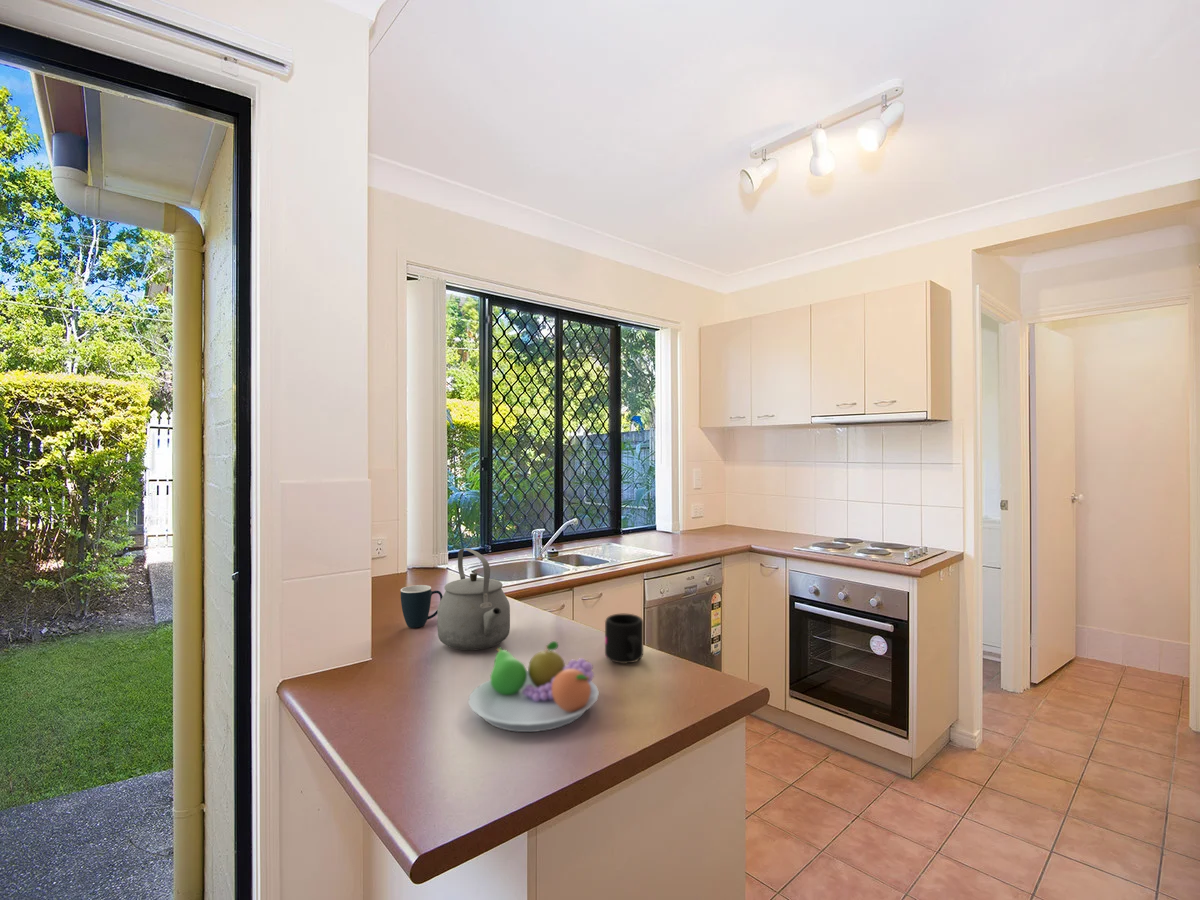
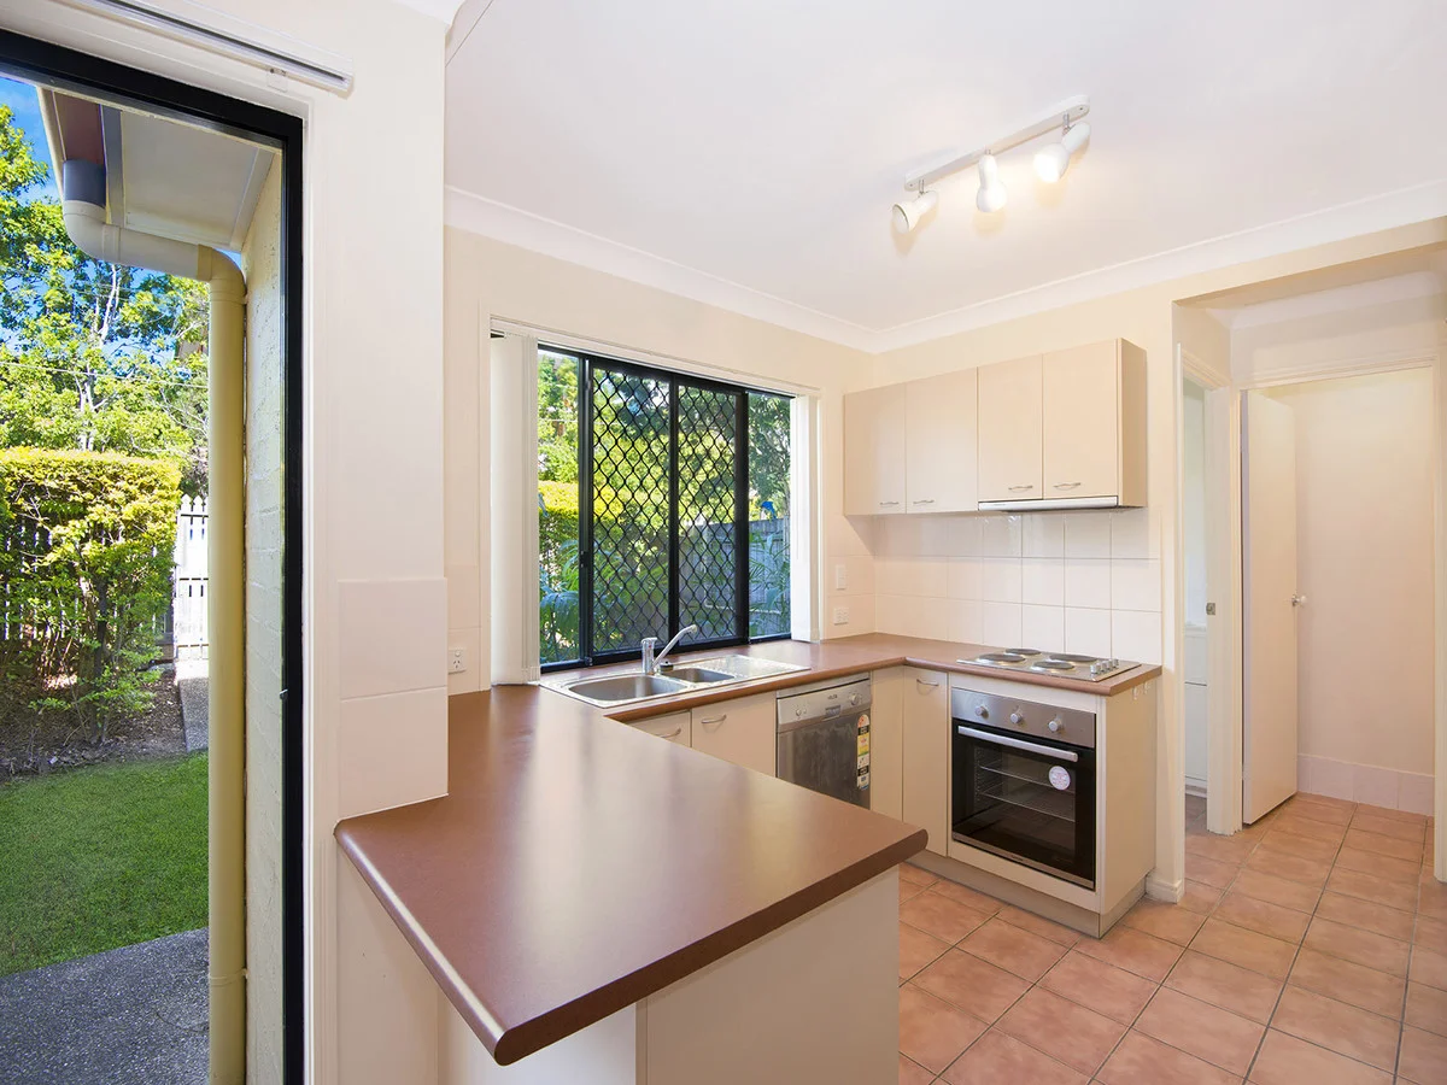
- fruit bowl (533, 679)
- tea kettle (477, 599)
- mug (422, 606)
- mug (627, 640)
